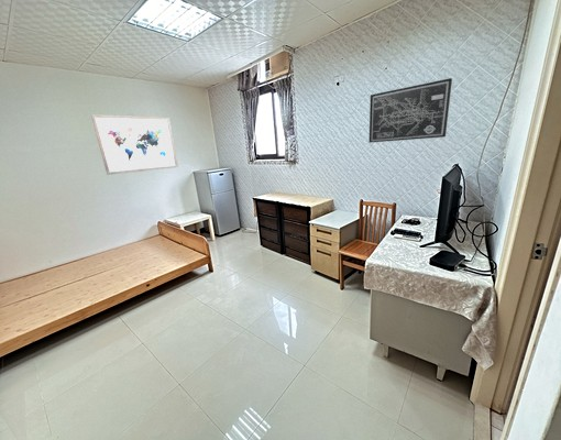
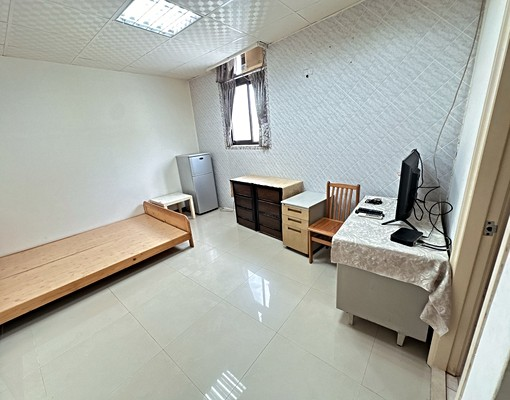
- wall art (405, 114)
- wall art (140, 144)
